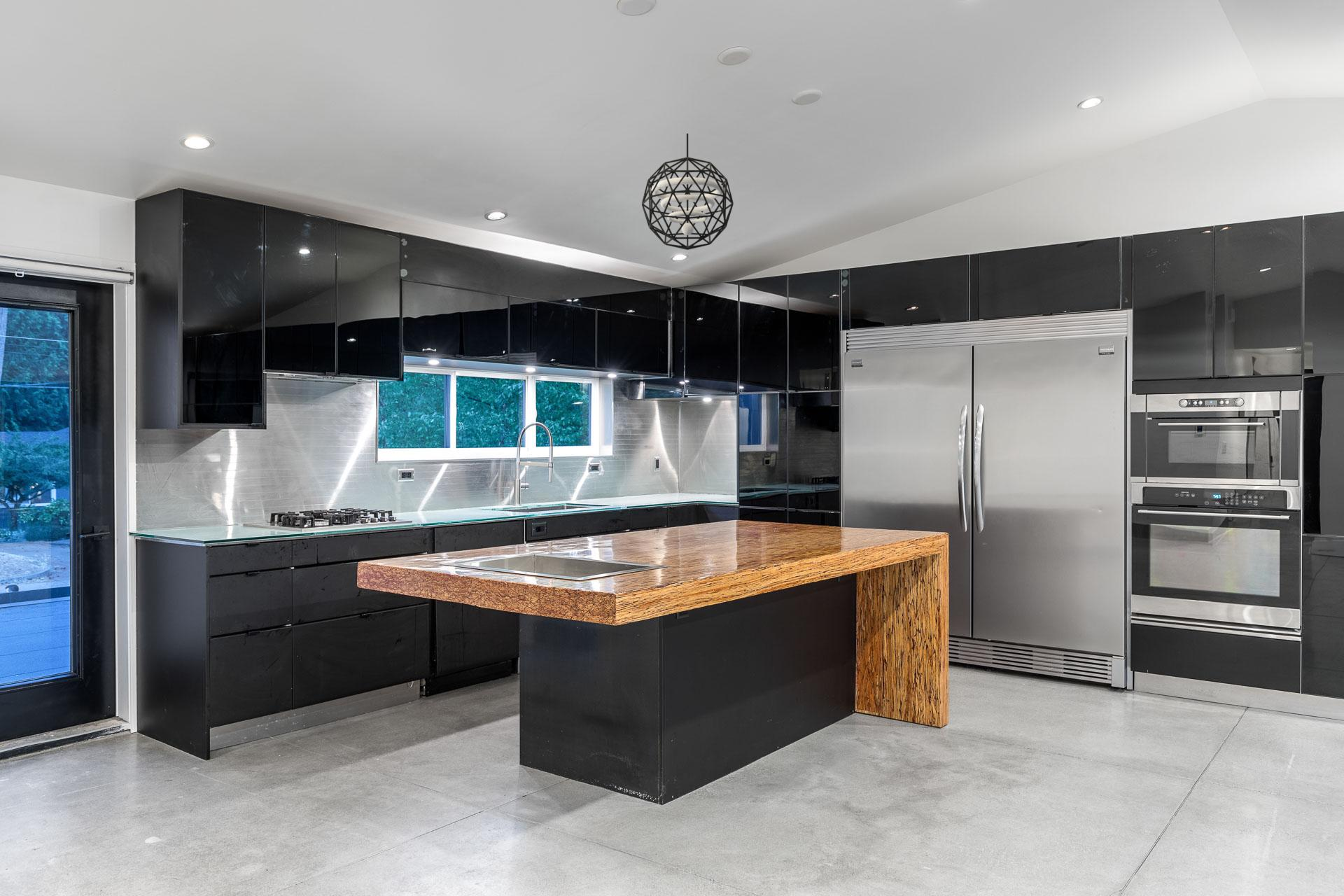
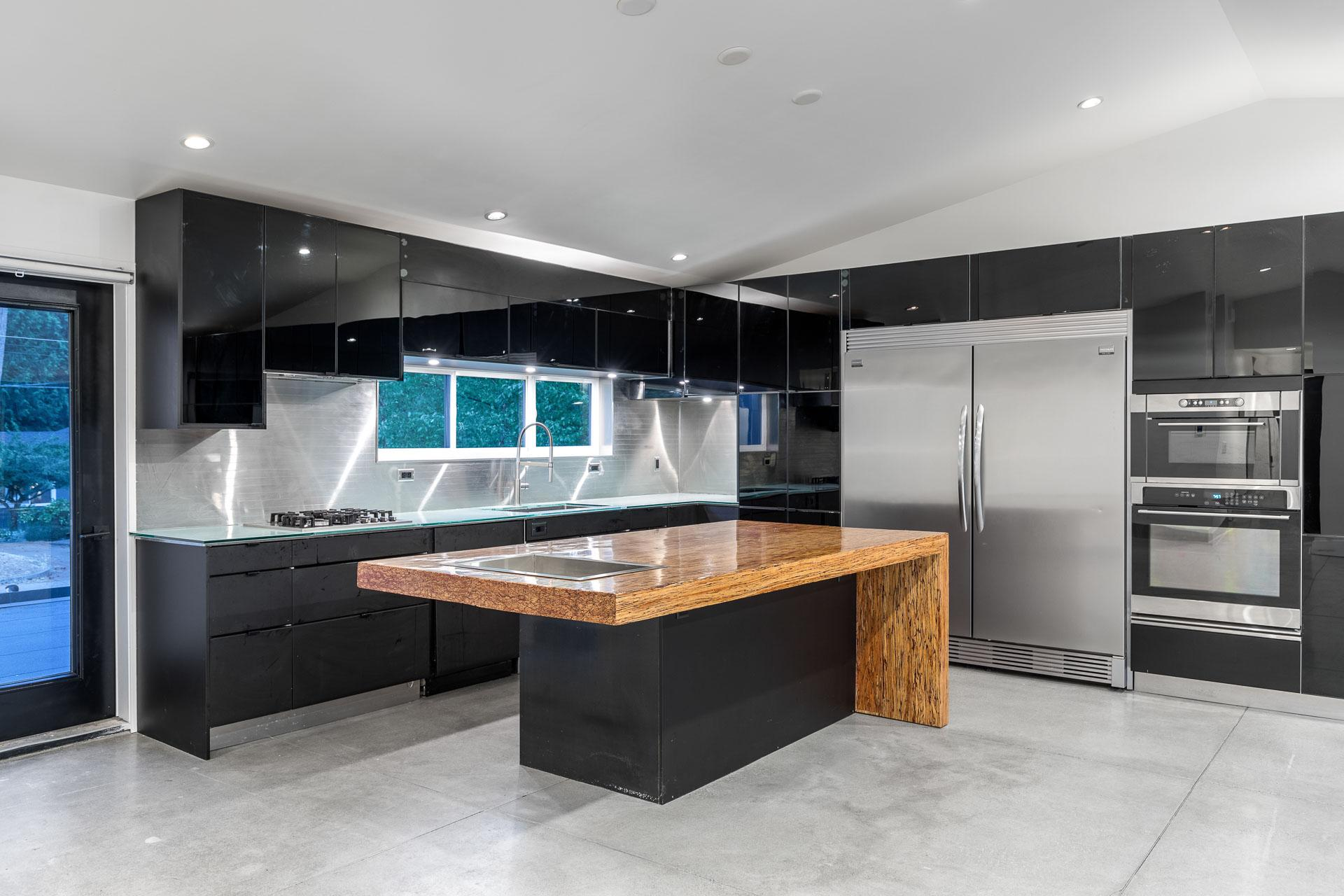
- pendant light (687, 191)
